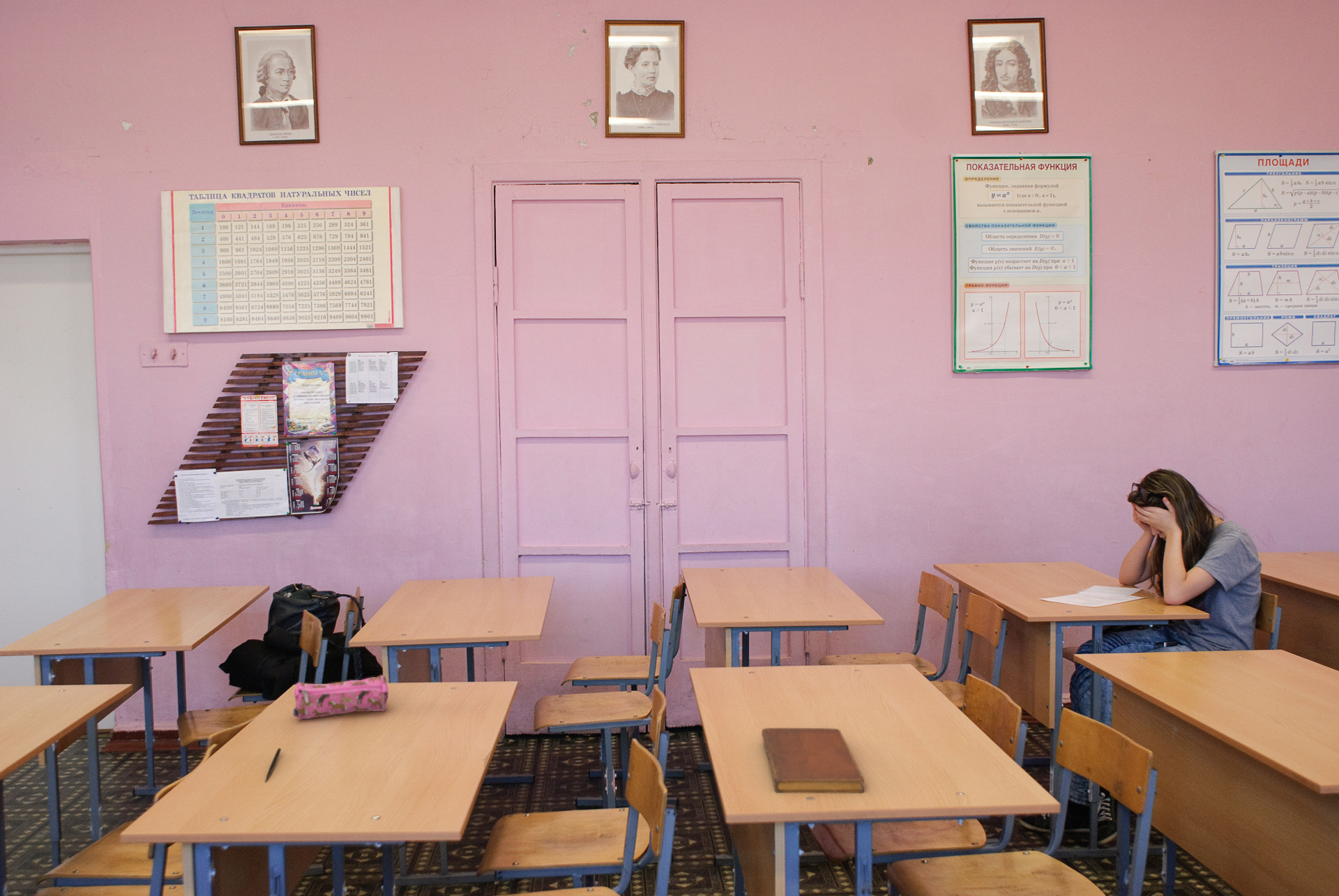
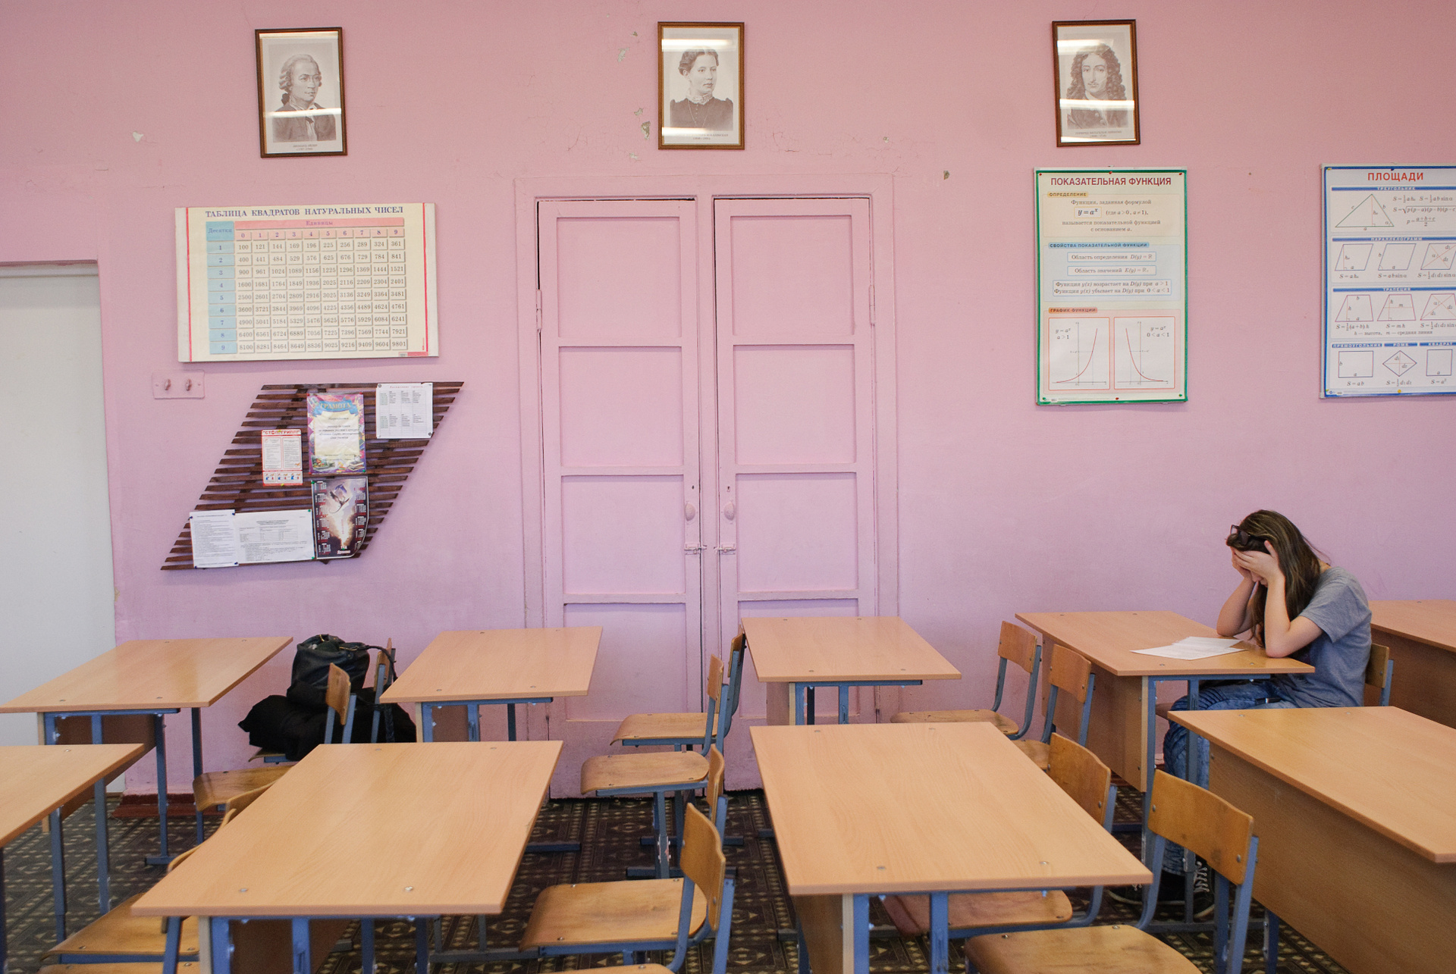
- pencil case (342, 696)
- pen (272, 764)
- notebook (809, 758)
